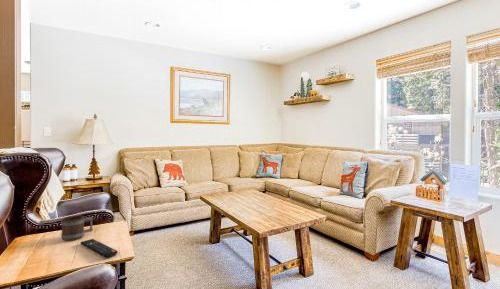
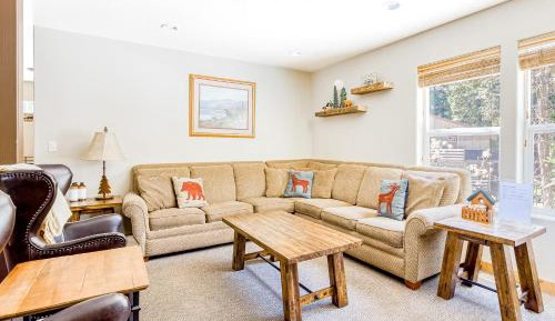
- remote control (98, 248)
- mug (77, 226)
